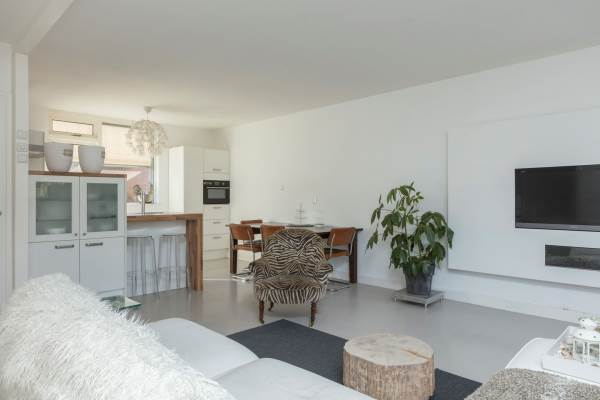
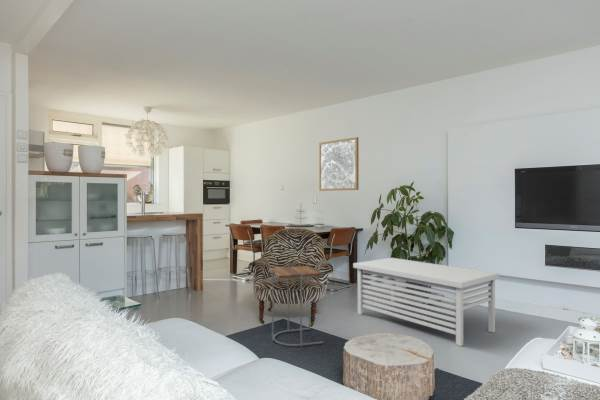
+ side table (288, 303)
+ wall art (337, 165)
+ coffee table (420, 294)
